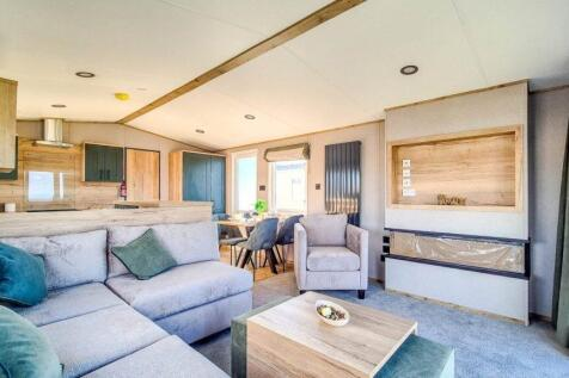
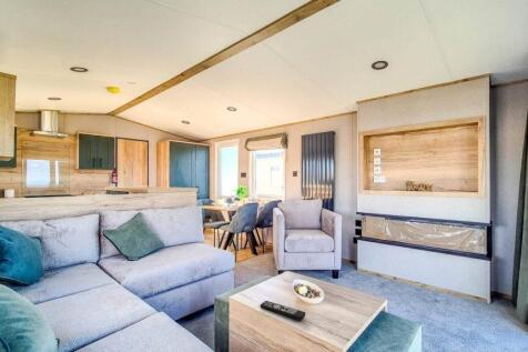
+ remote control (282, 310)
